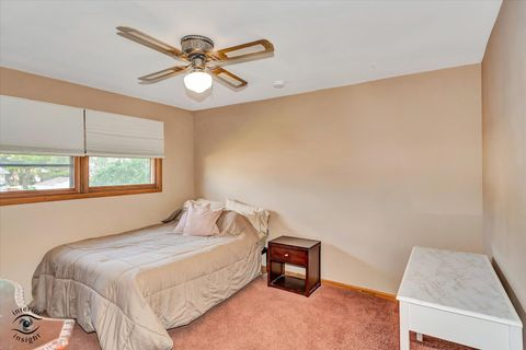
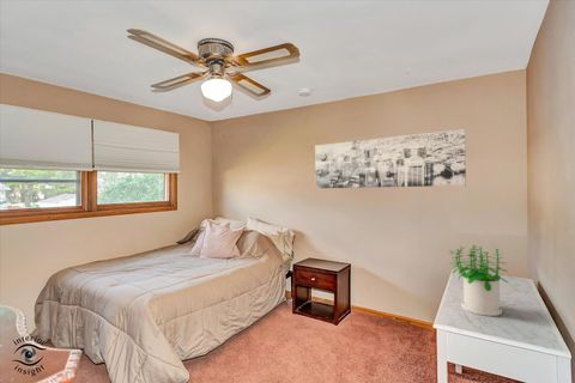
+ potted plant (477, 276)
+ wall art (380, 163)
